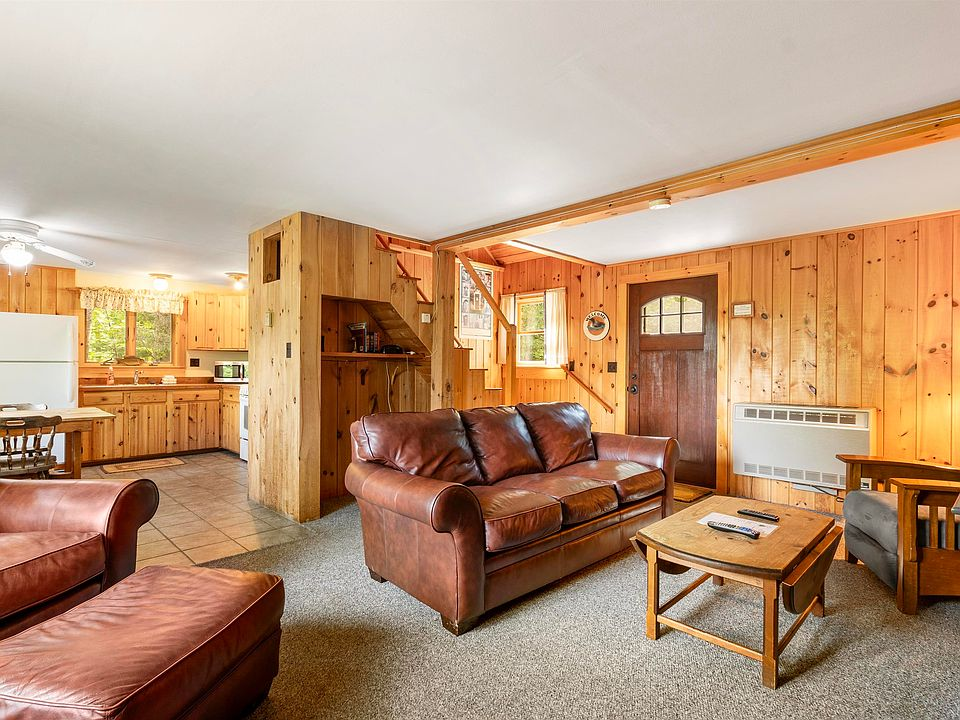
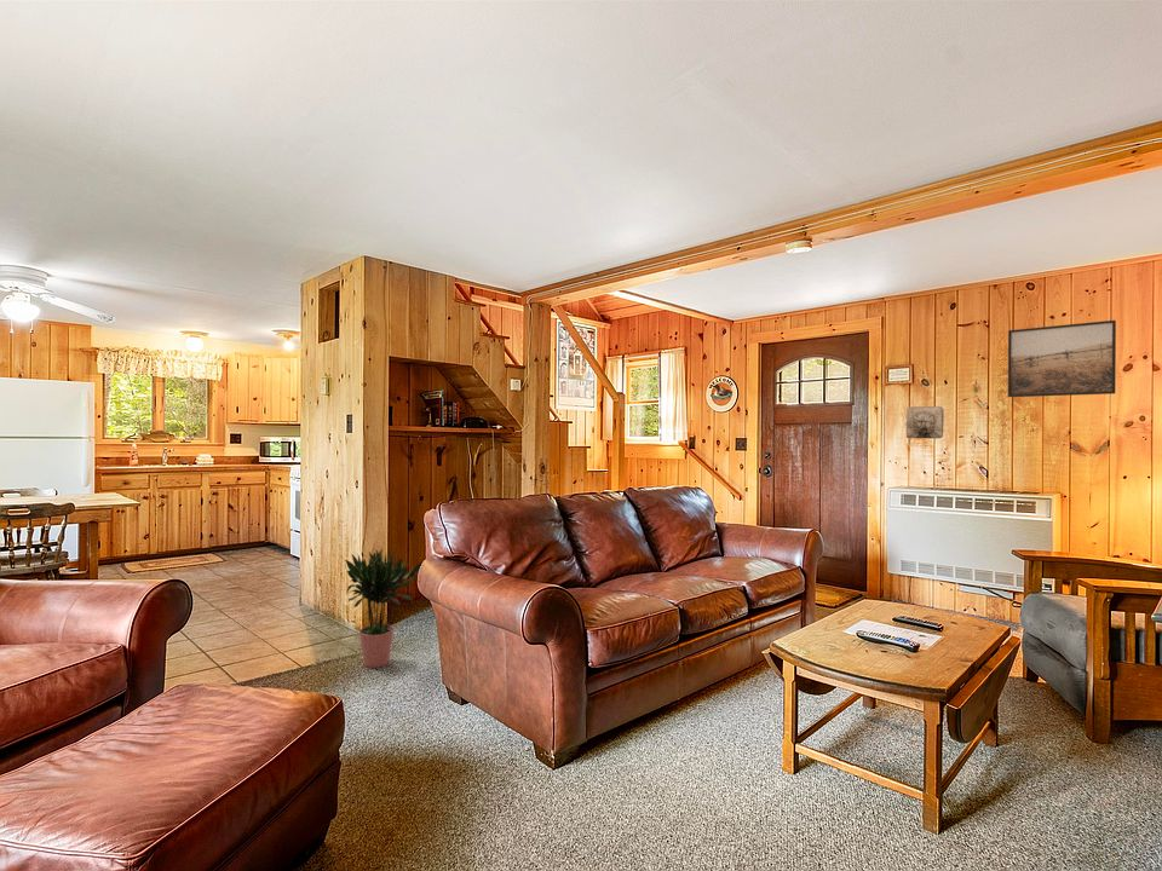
+ potted plant (384, 606)
+ wall relief (924, 422)
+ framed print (1059, 360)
